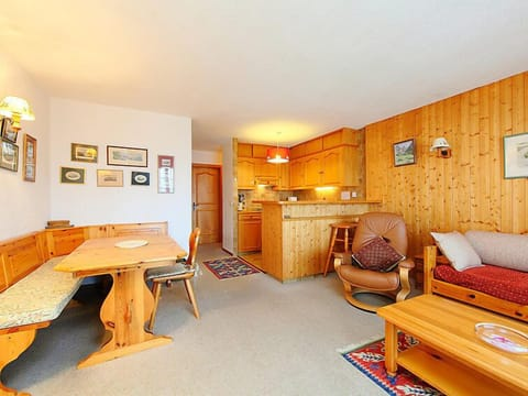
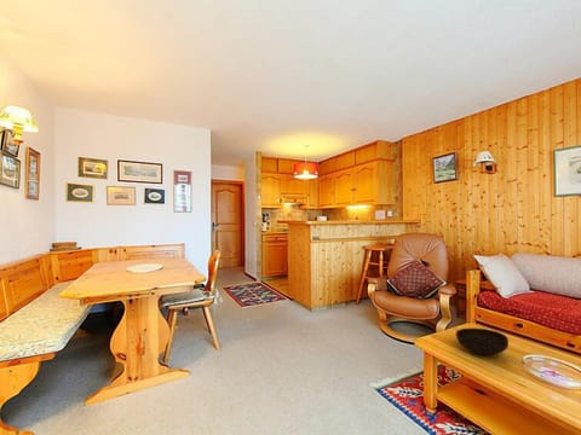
+ bowl (481, 342)
